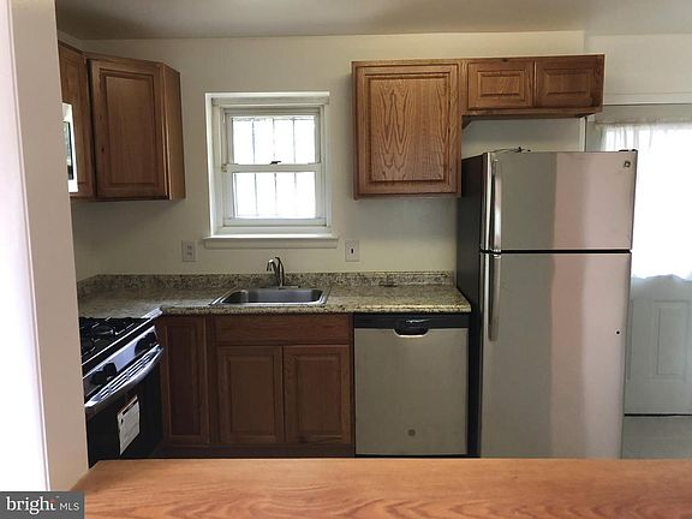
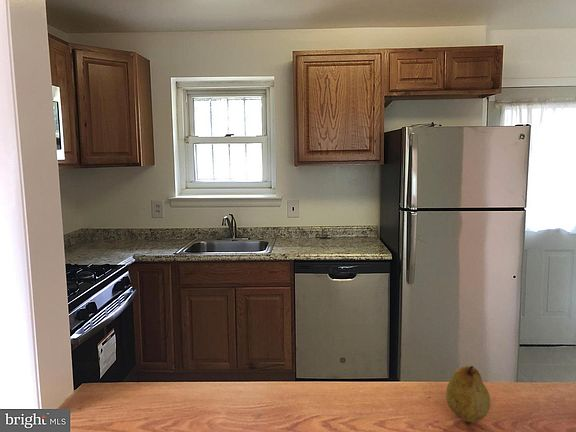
+ fruit (467, 388)
